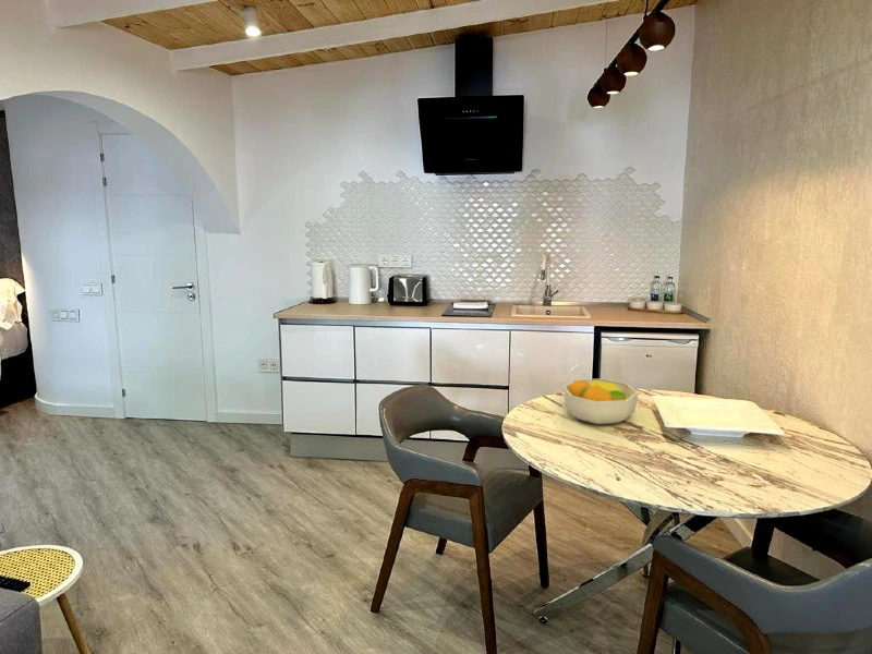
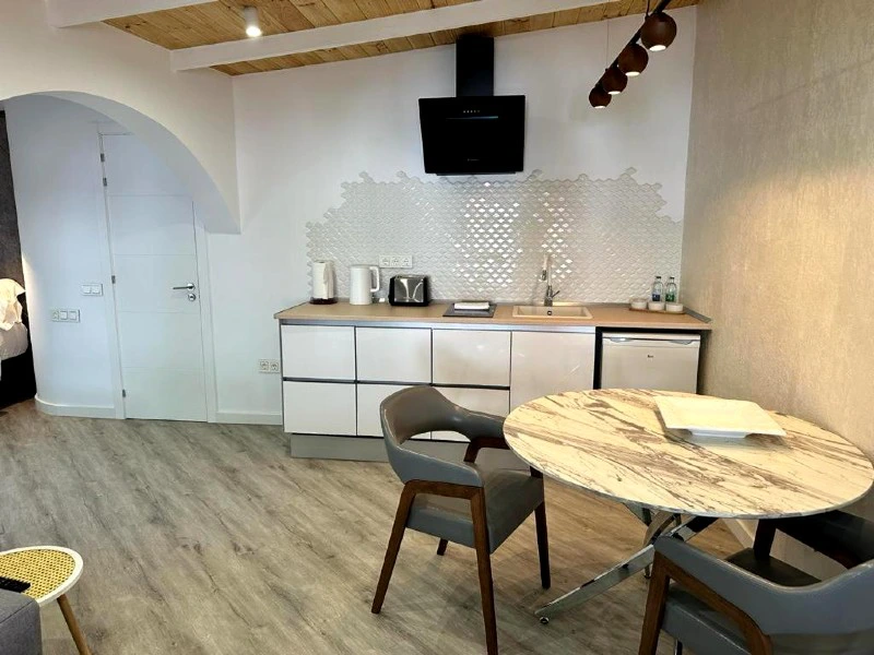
- fruit bowl (600, 396)
